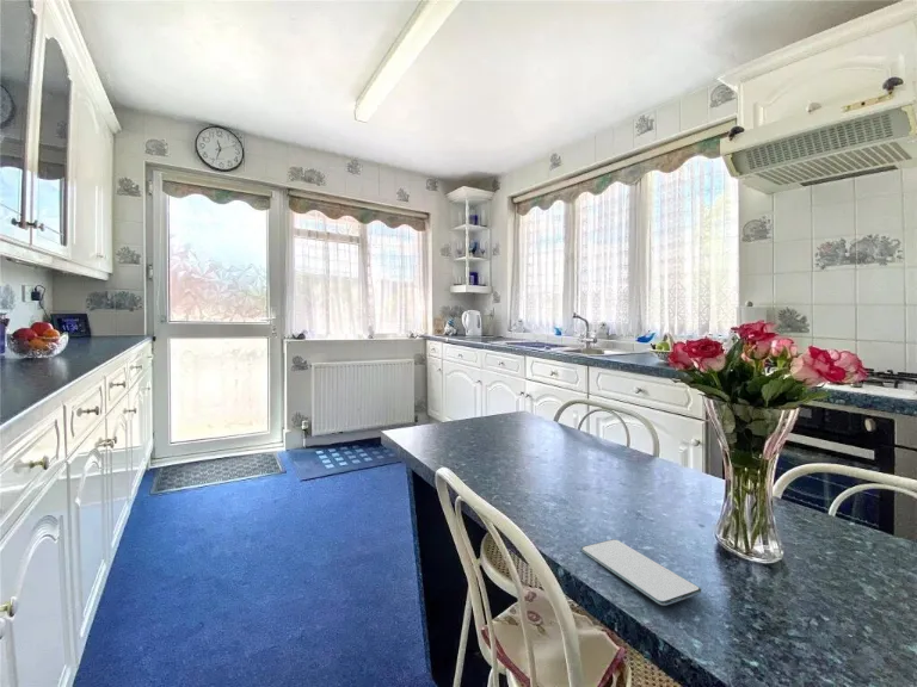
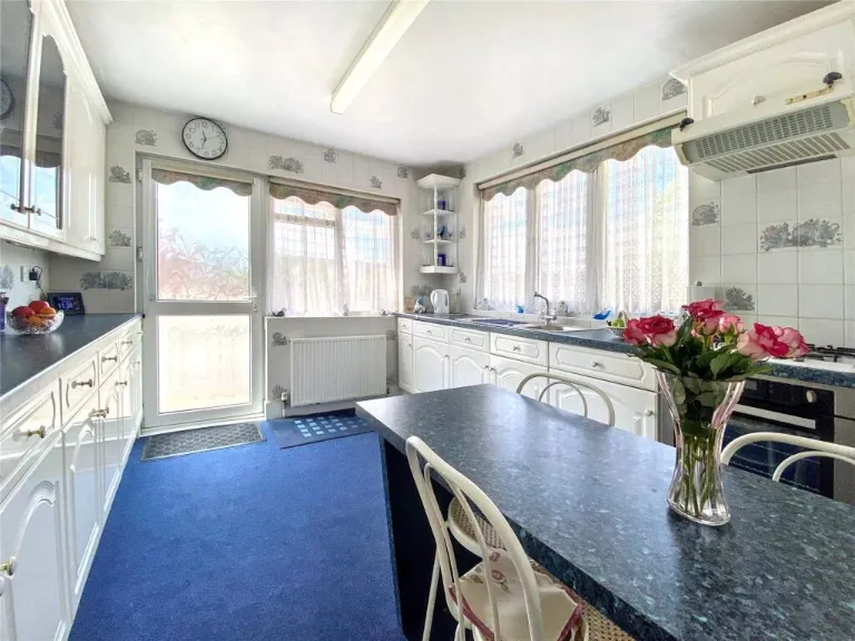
- smartphone (635, 568)
